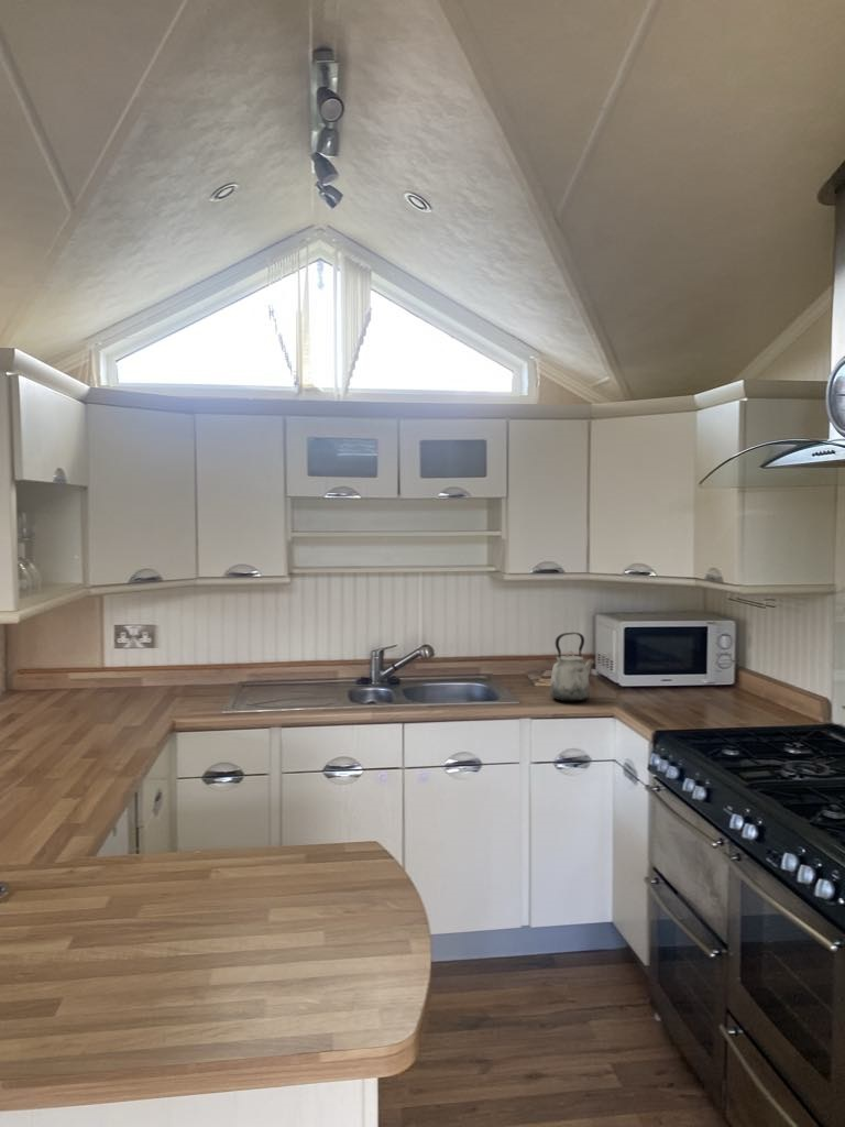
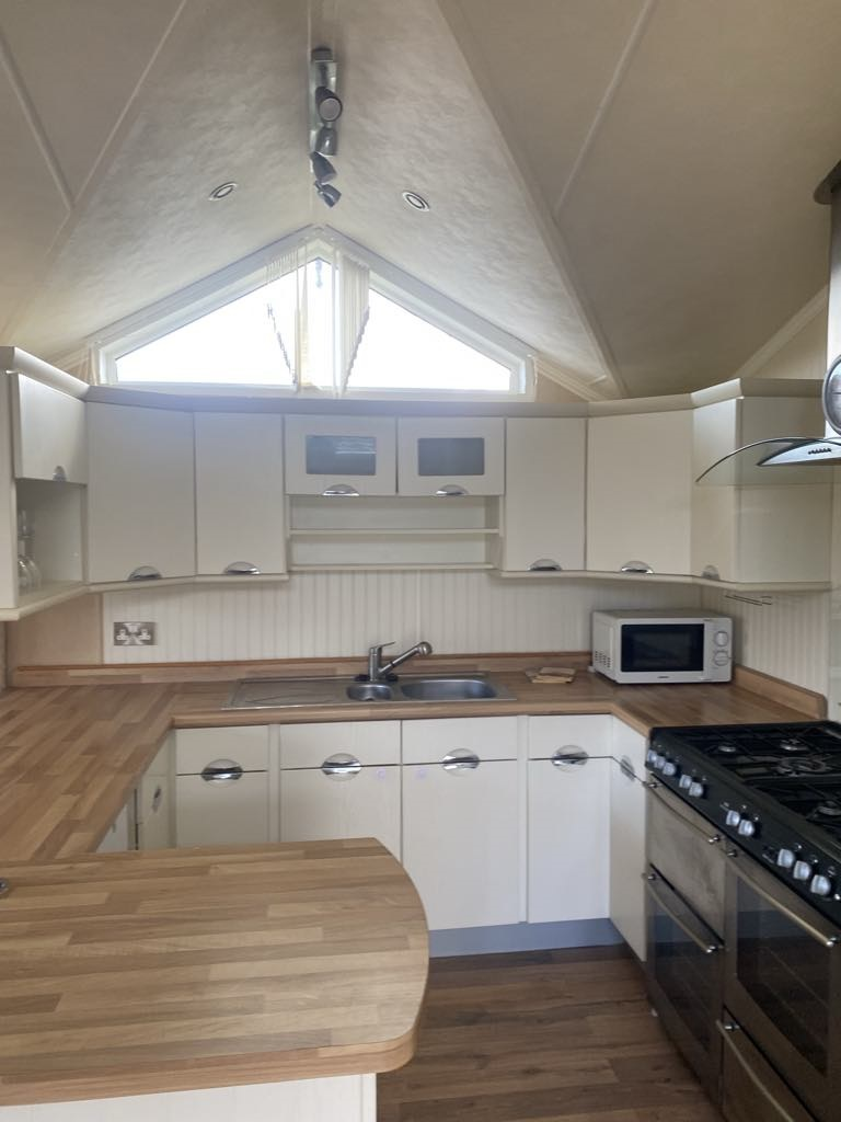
- kettle (574, 665)
